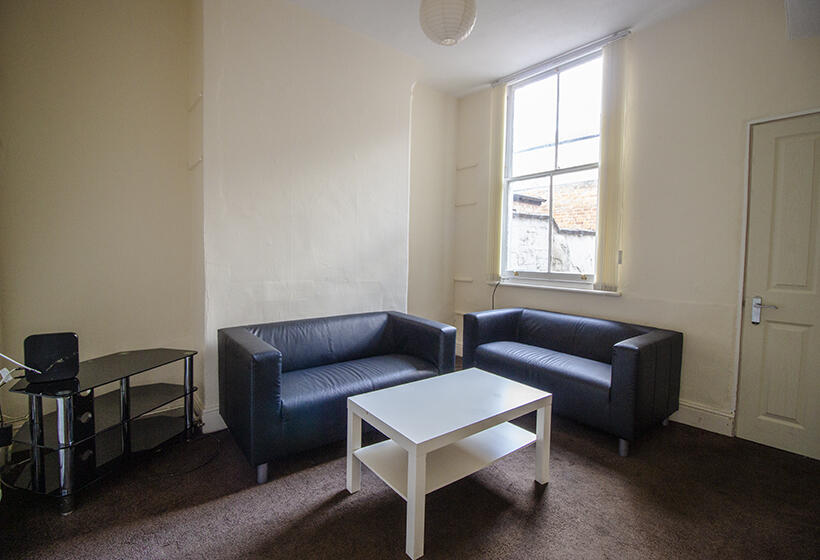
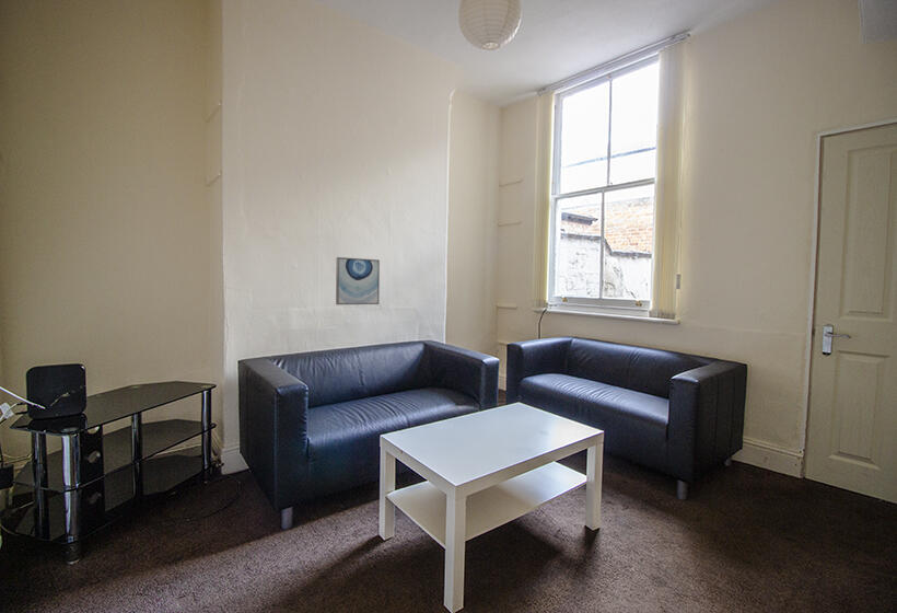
+ wall art (358, 281)
